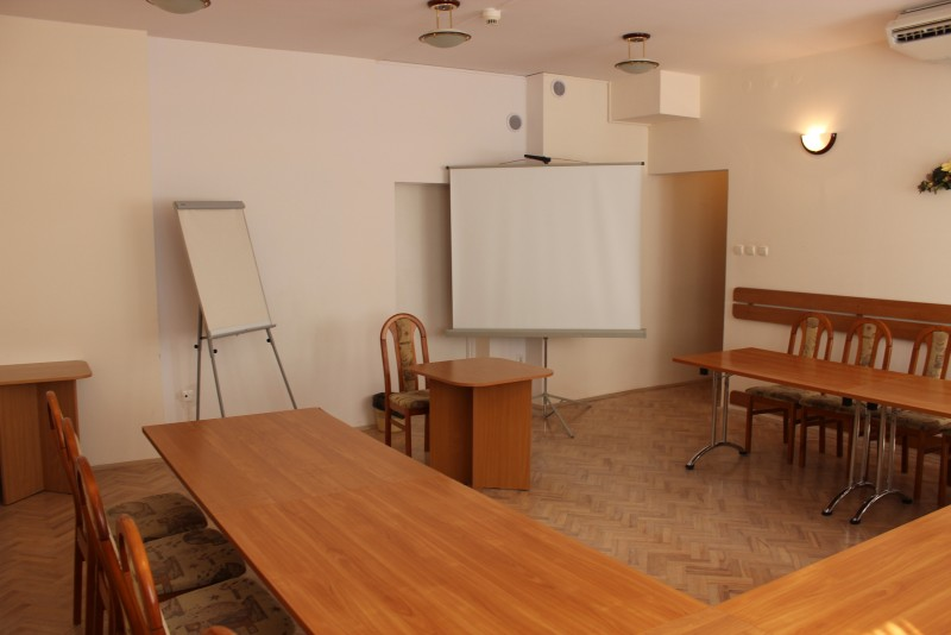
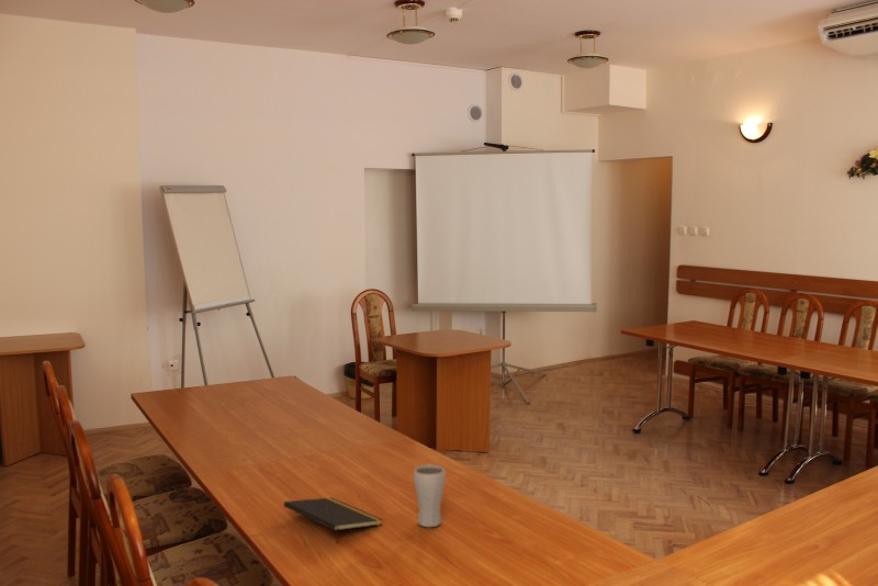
+ notepad (333, 512)
+ drinking glass (429, 496)
